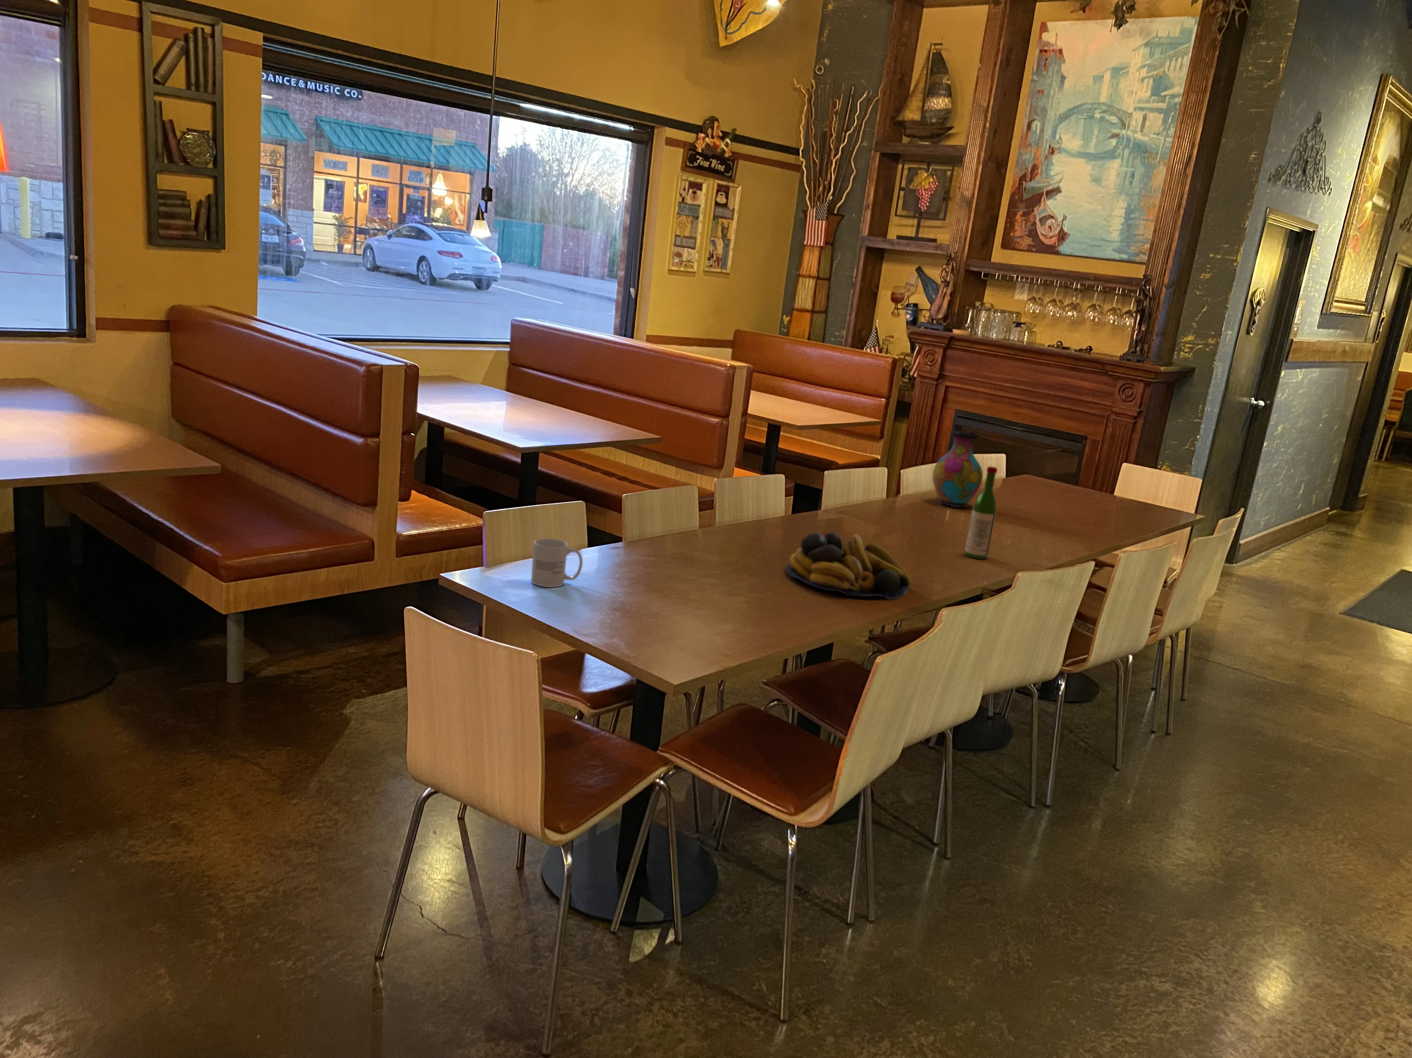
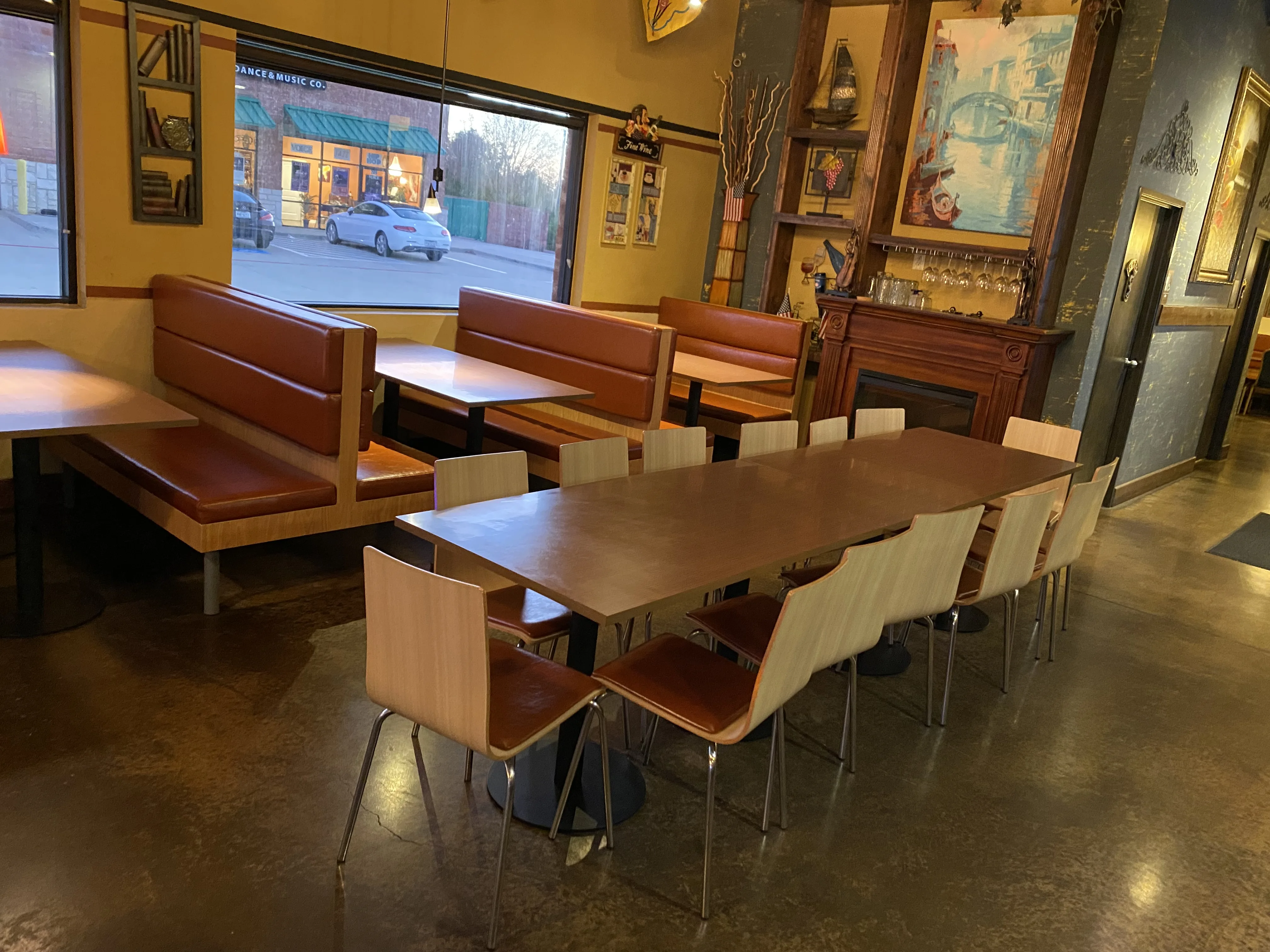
- vase (958, 468)
- mug (555, 562)
- fruit bowl (849, 558)
- wine bottle (984, 512)
